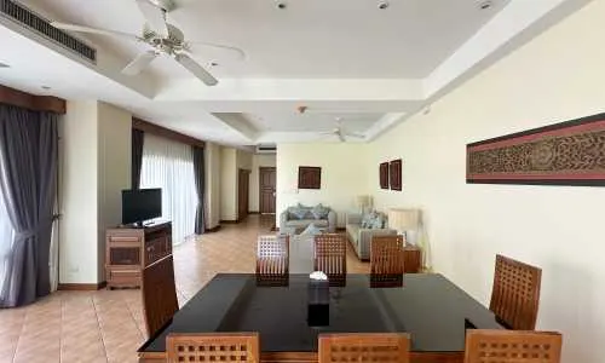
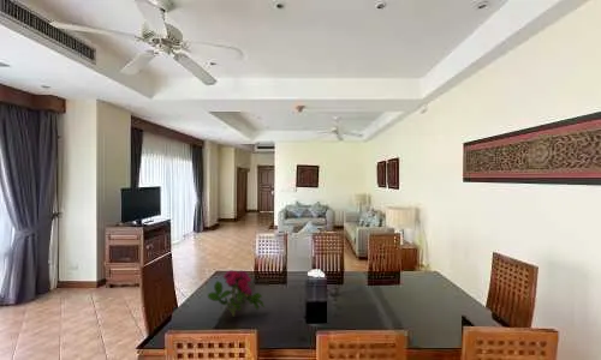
+ flower (234, 292)
